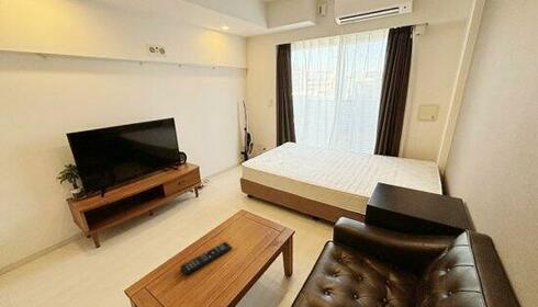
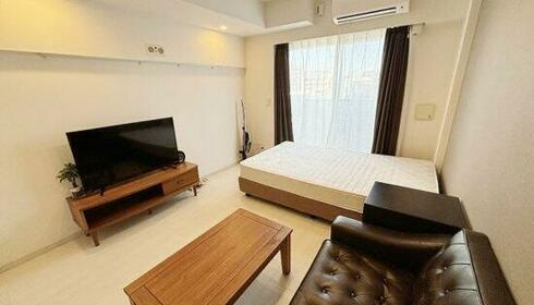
- remote control (208, 255)
